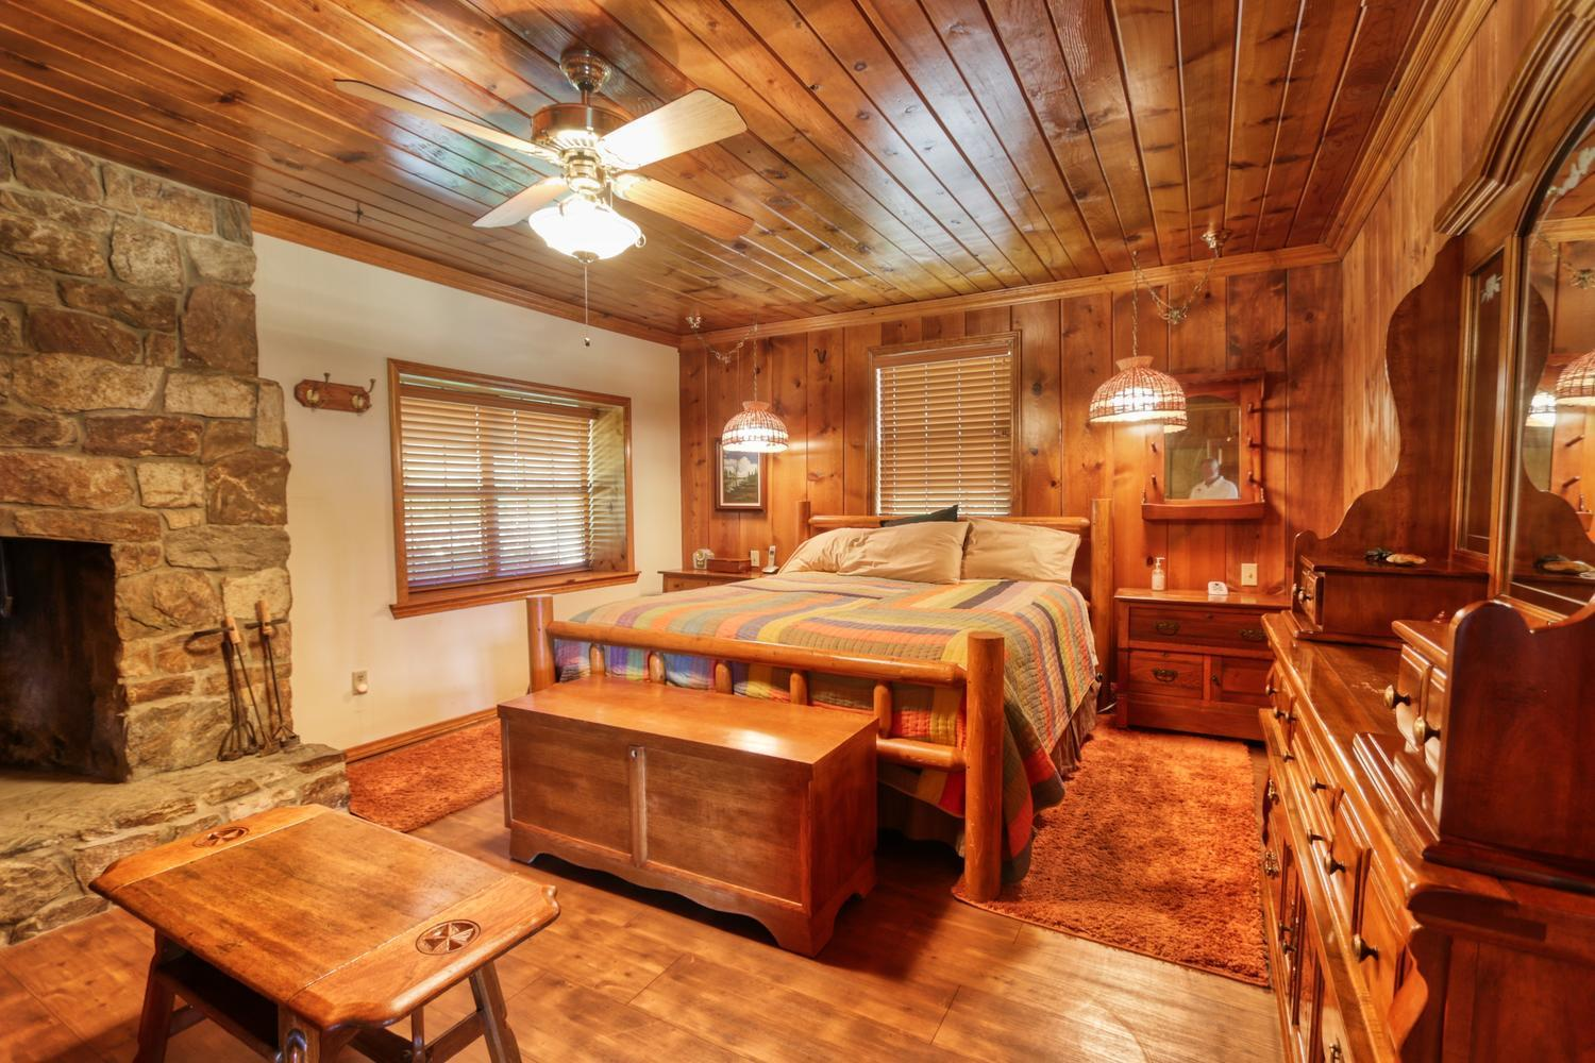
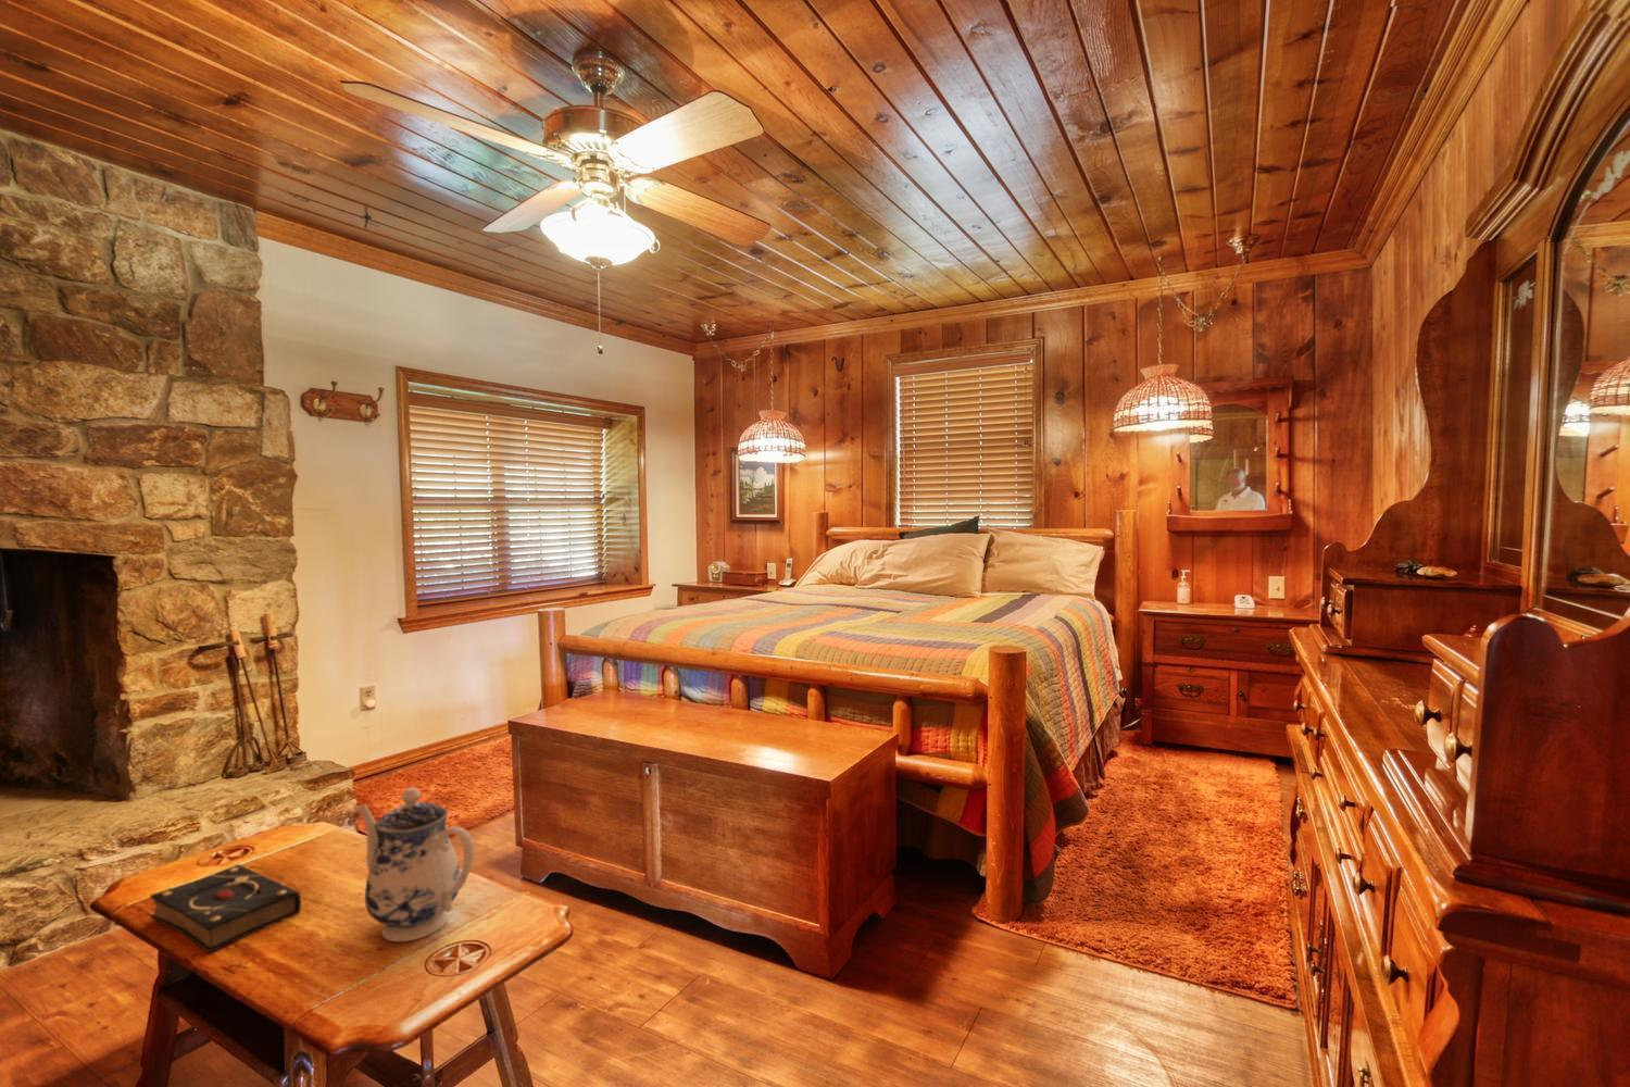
+ teapot (412, 856)
+ book (223, 901)
